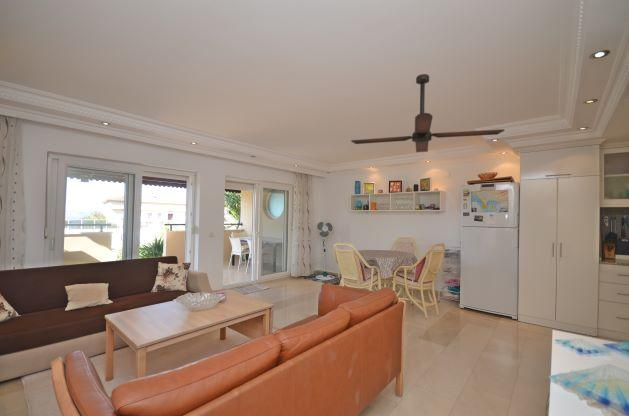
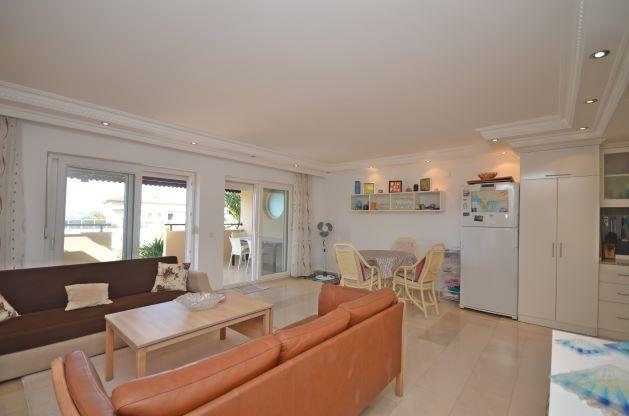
- ceiling fan (421, 109)
